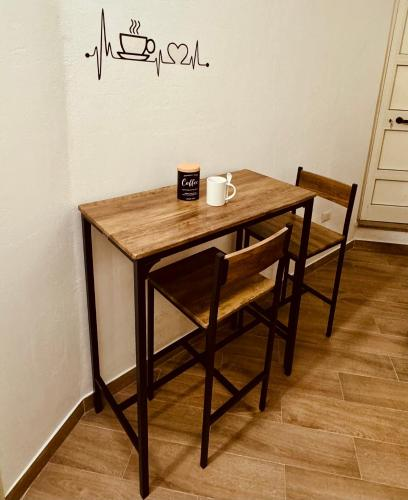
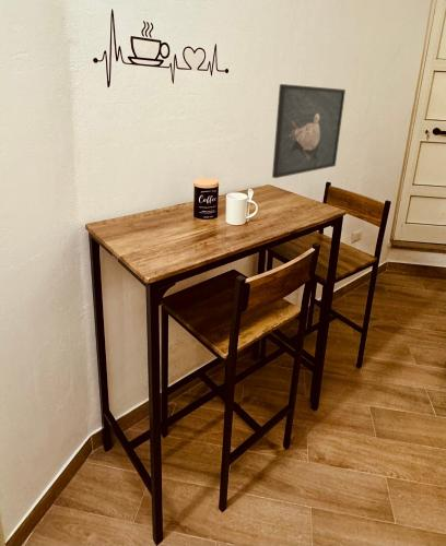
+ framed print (310, 130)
